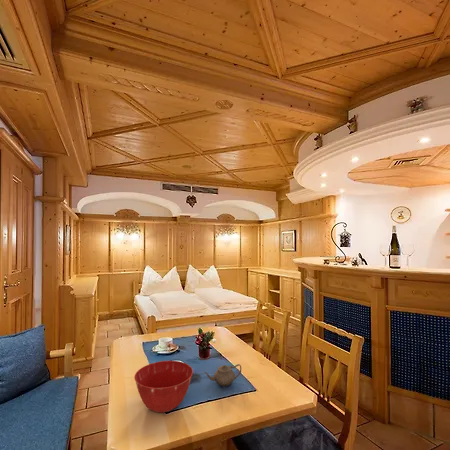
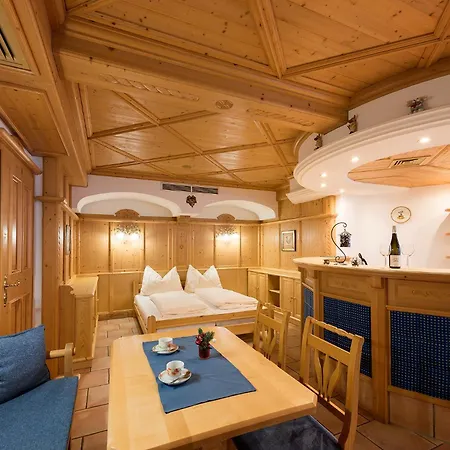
- teapot (223, 374)
- mixing bowl (164, 388)
